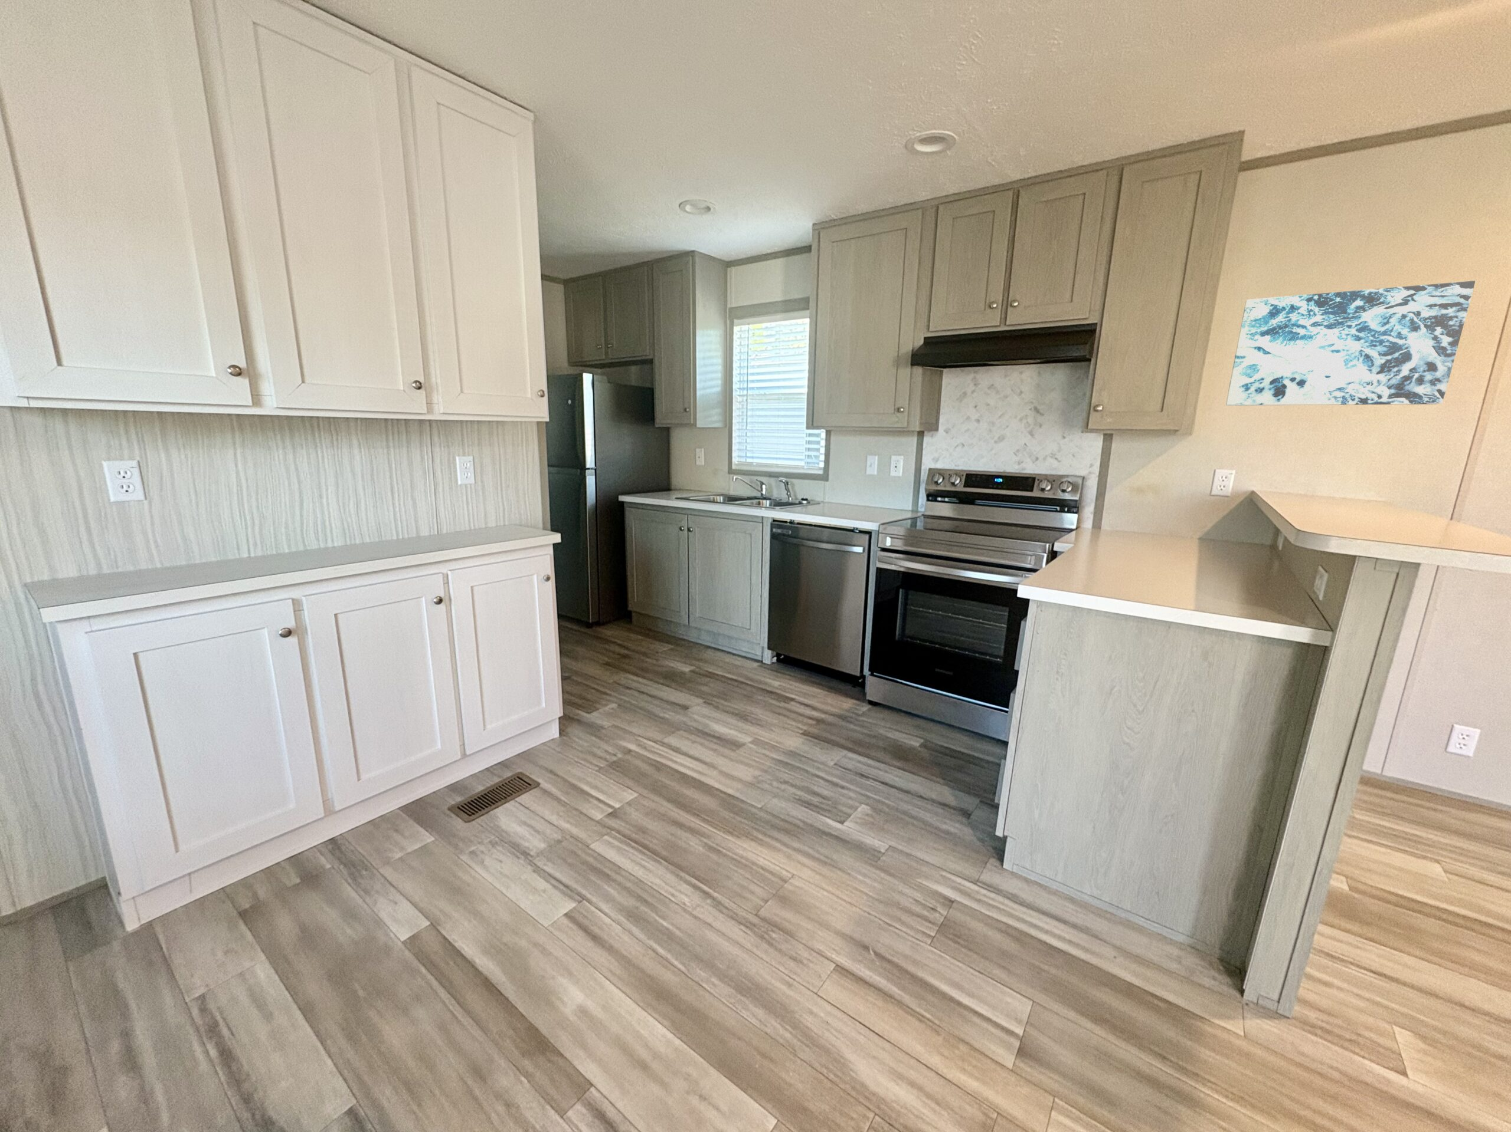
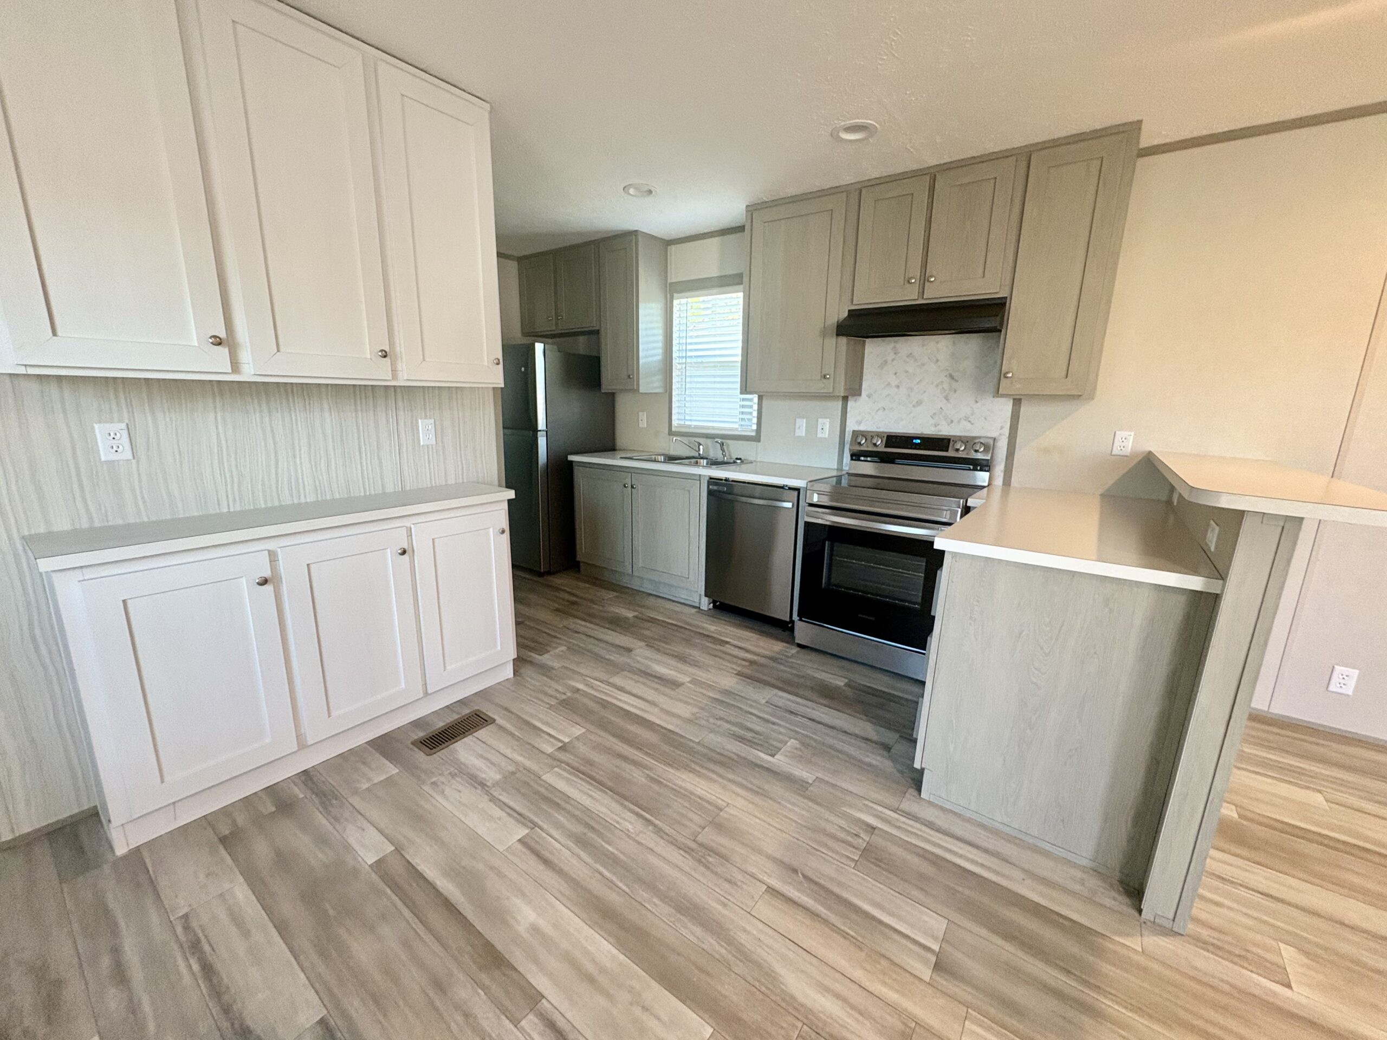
- wall art (1337, 350)
